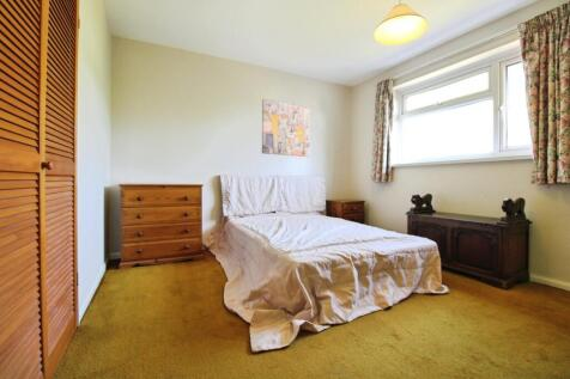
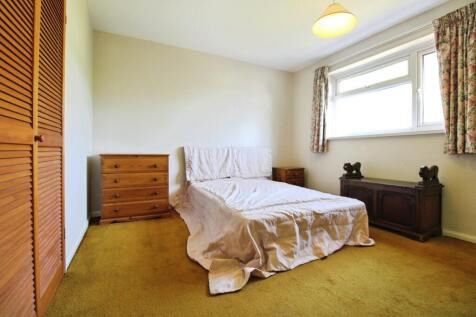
- wall art (286, 129)
